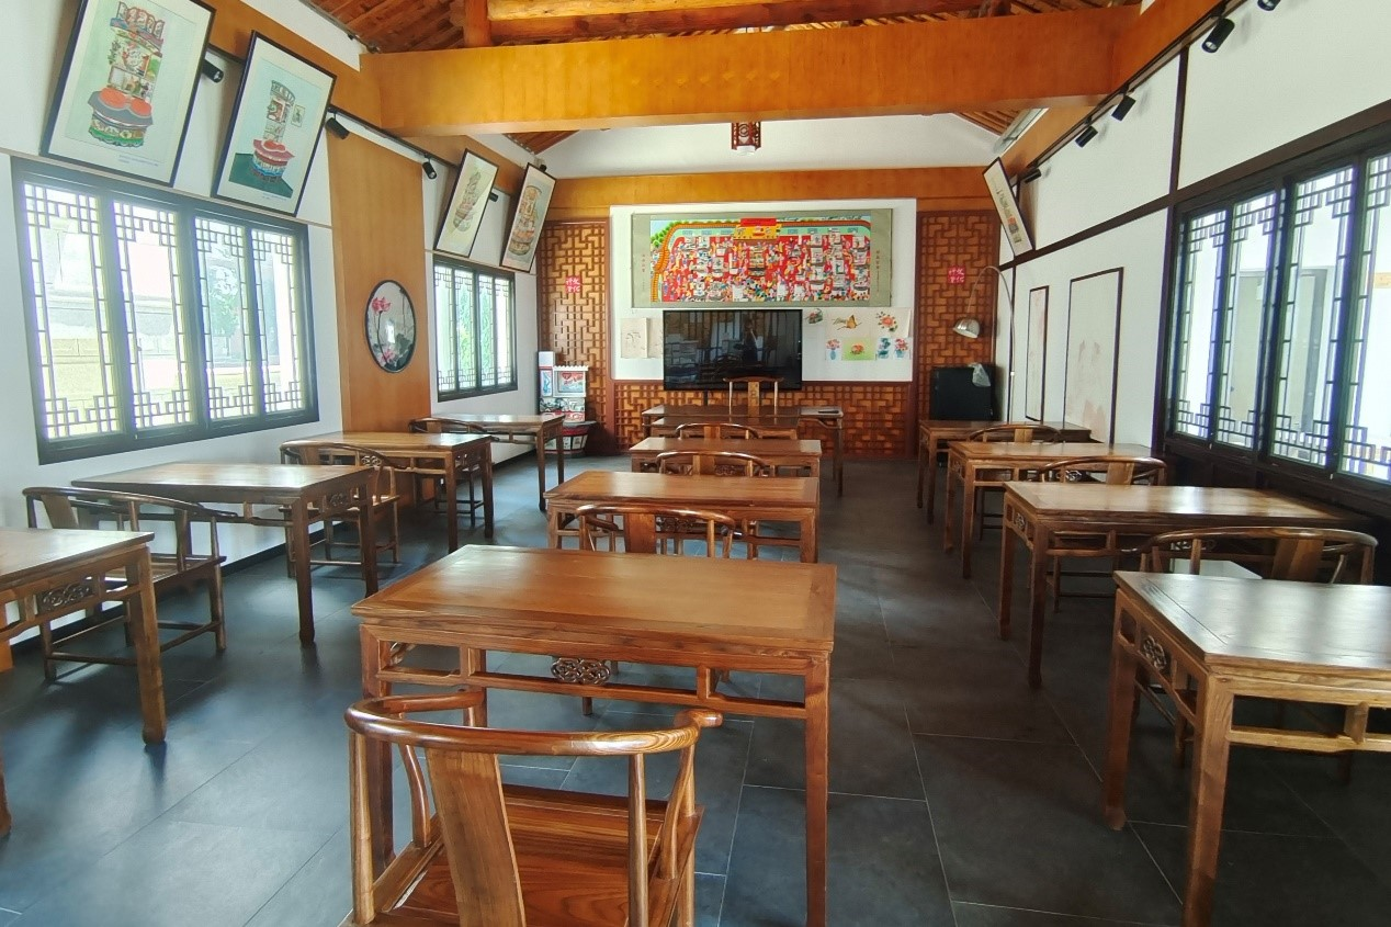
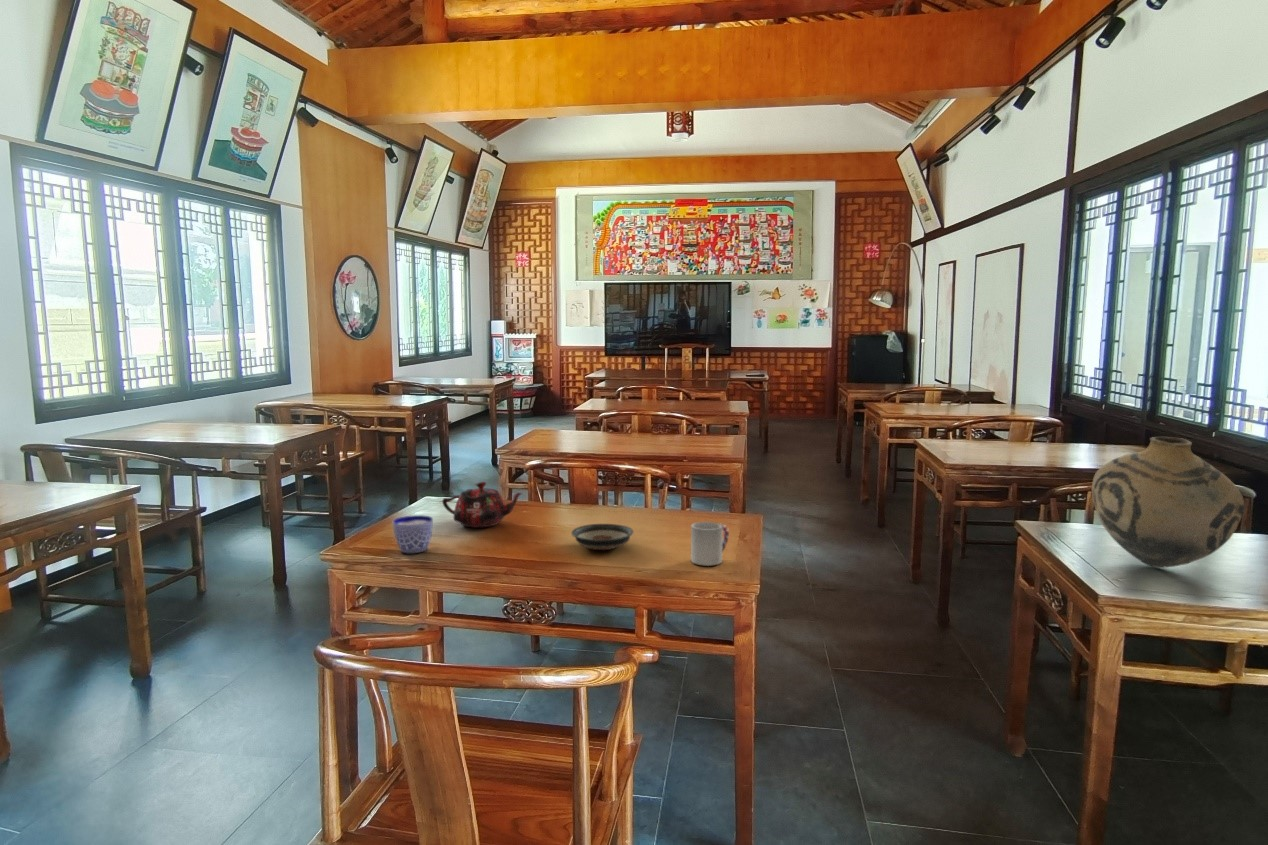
+ saucer (602, 538)
+ cup (711, 542)
+ cup (416, 533)
+ vase (1164, 503)
+ teapot (482, 502)
